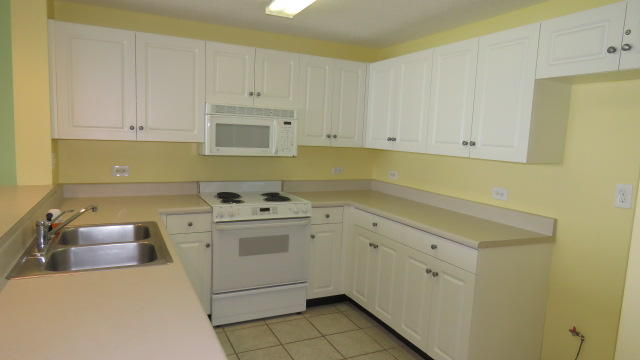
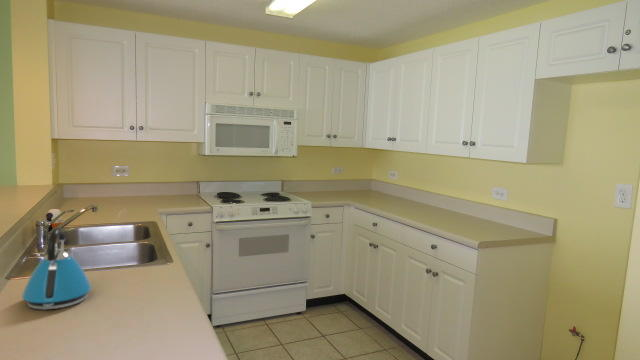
+ kettle (57, 264)
